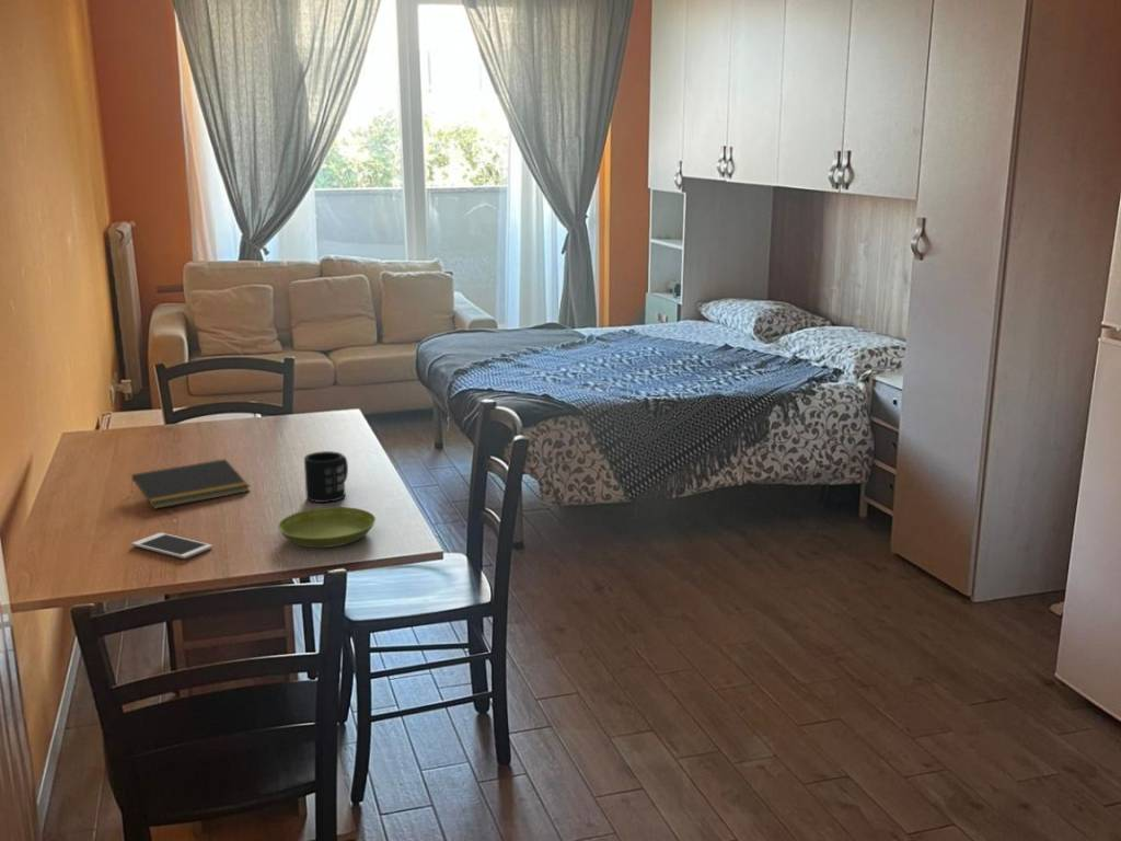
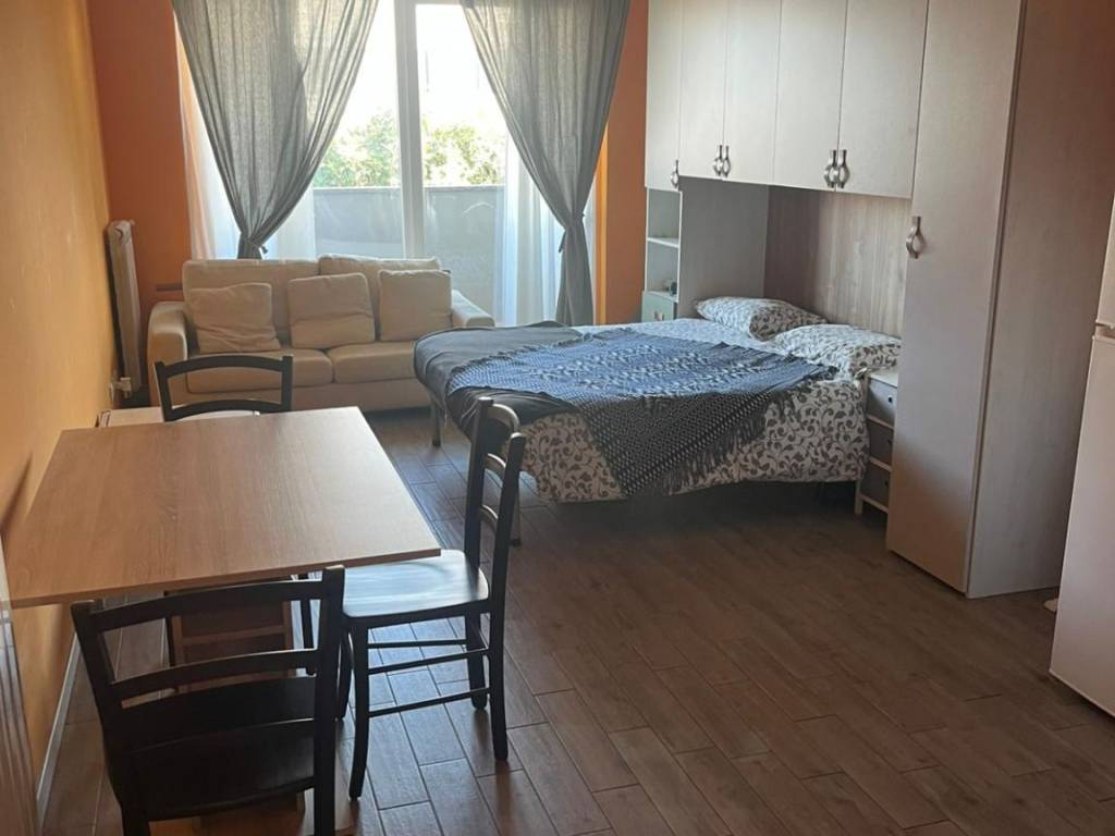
- notepad (190, 482)
- saucer (327, 528)
- cell phone (172, 545)
- mug (330, 473)
